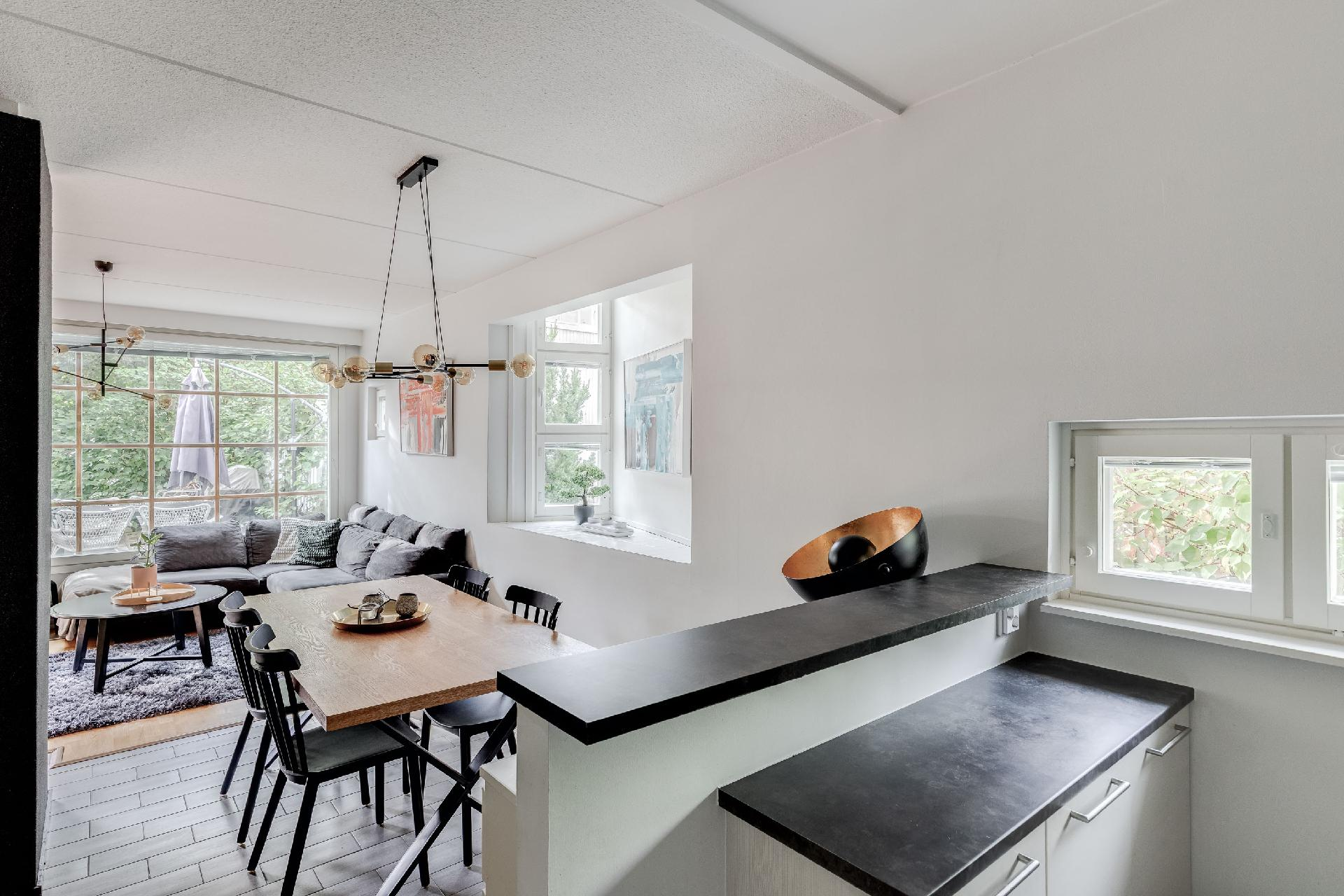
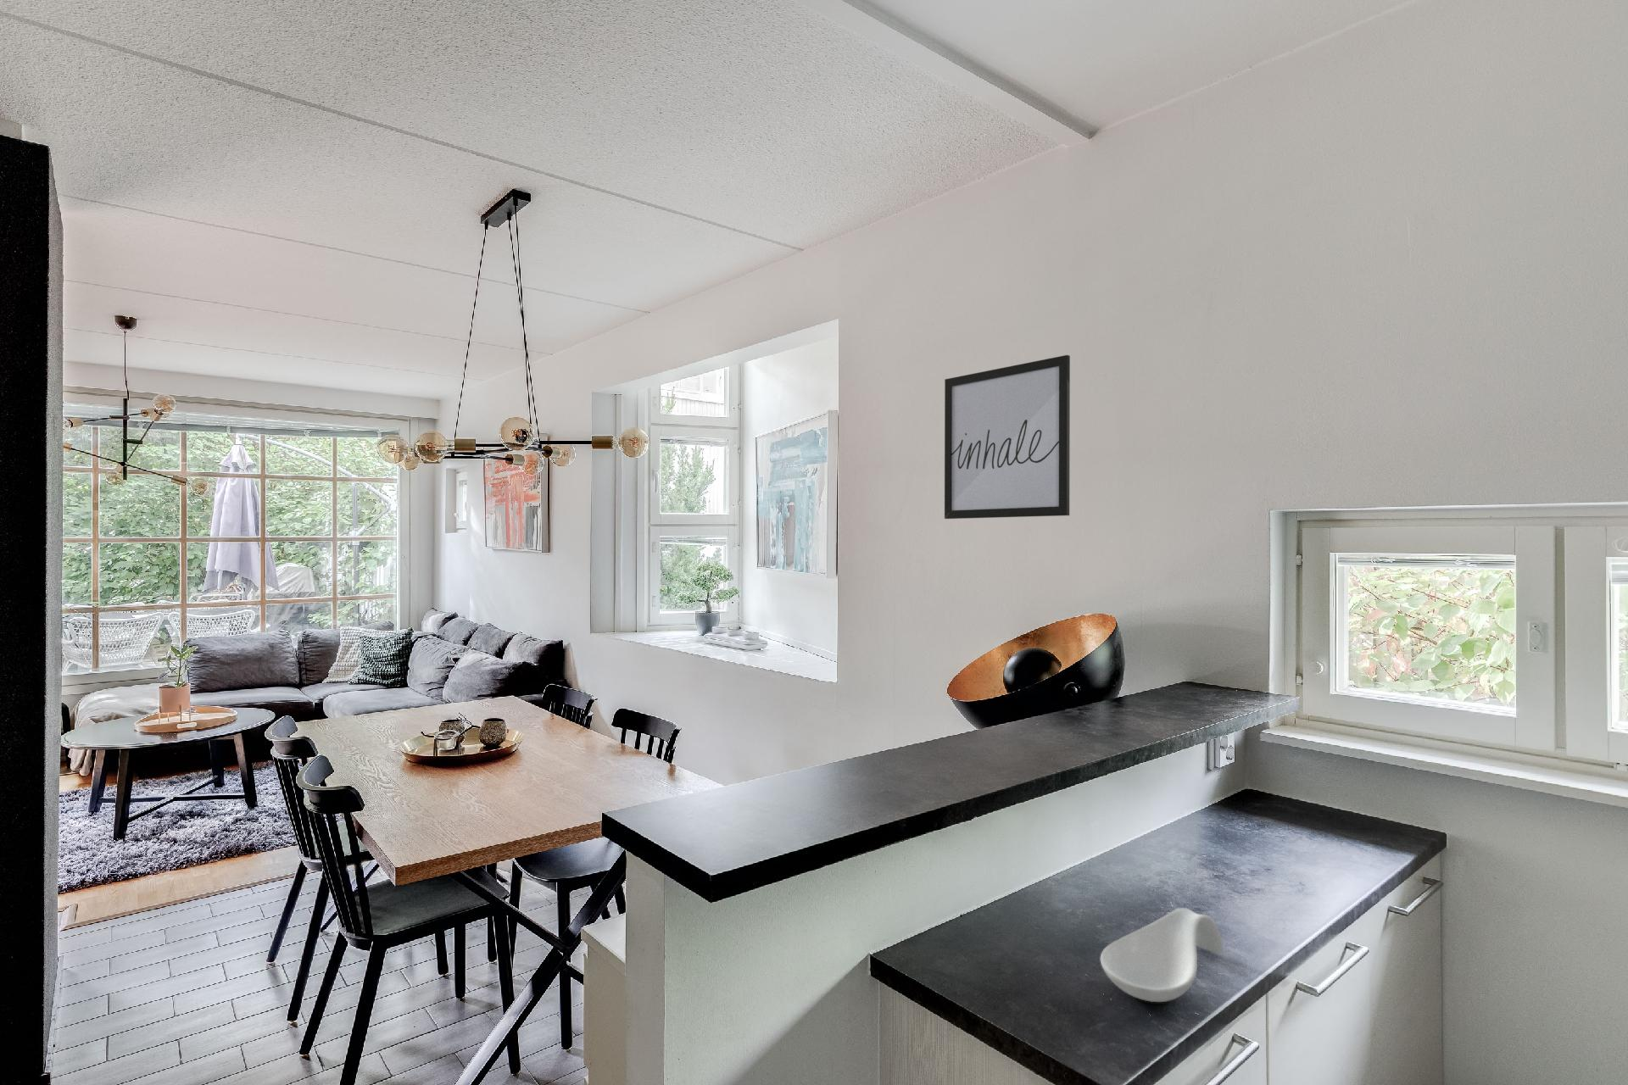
+ wall art (1002, 442)
+ spoon rest (1168, 949)
